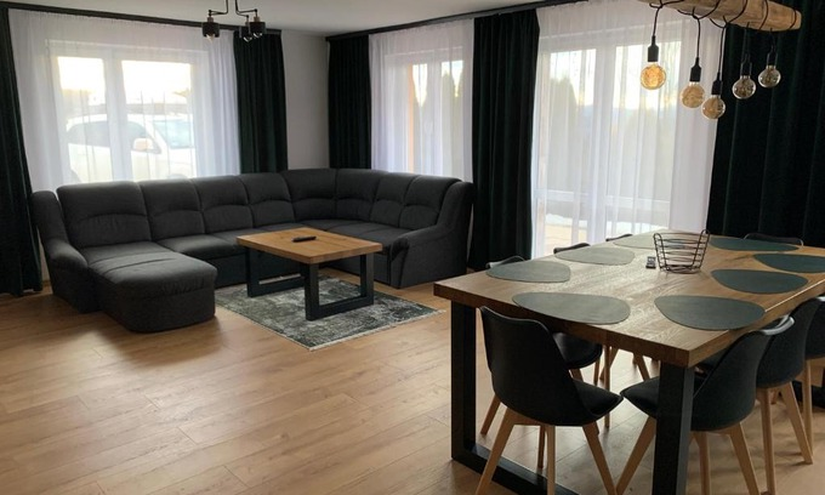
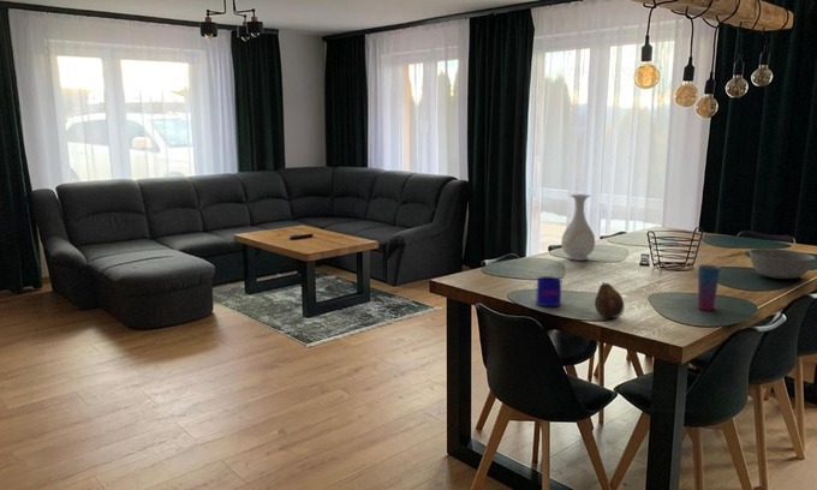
+ fruit (609, 300)
+ cup (706, 287)
+ mug (547, 289)
+ vase (578, 227)
+ bowl (780, 264)
